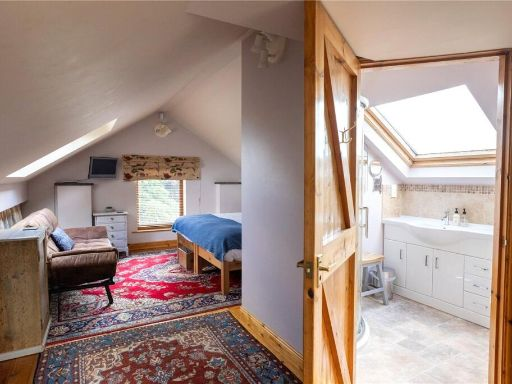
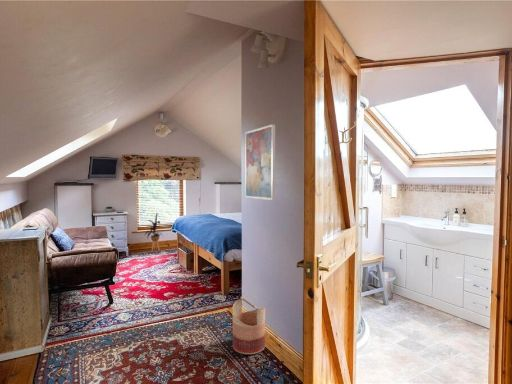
+ basket (248, 324)
+ house plant (153, 232)
+ wall art (259, 163)
